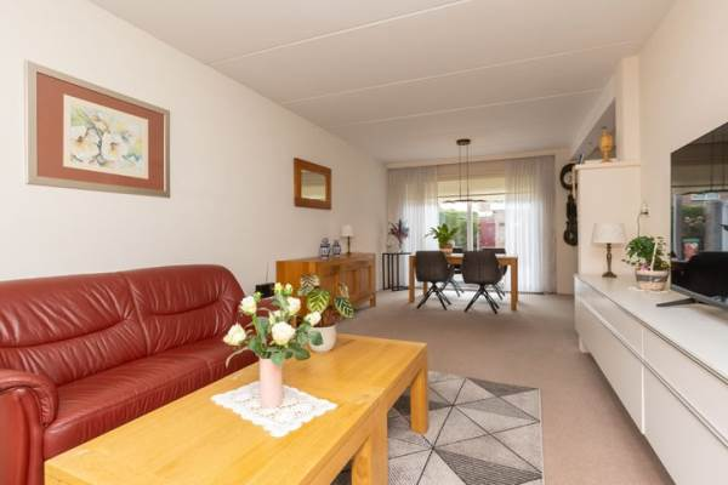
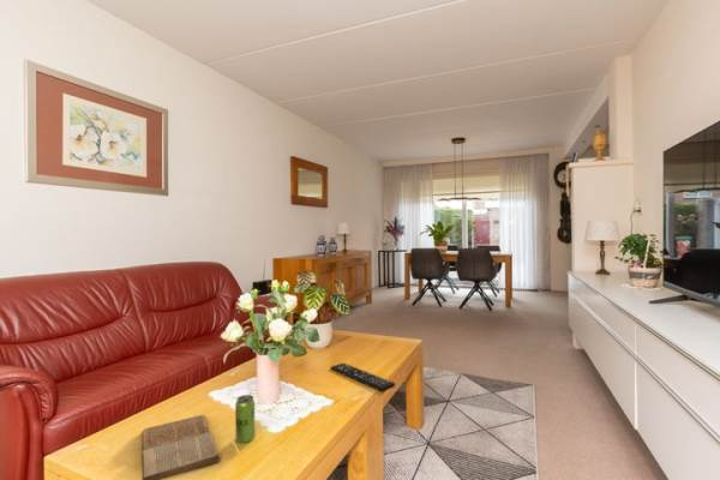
+ book (178, 439)
+ beverage can (245, 418)
+ remote control (360, 376)
